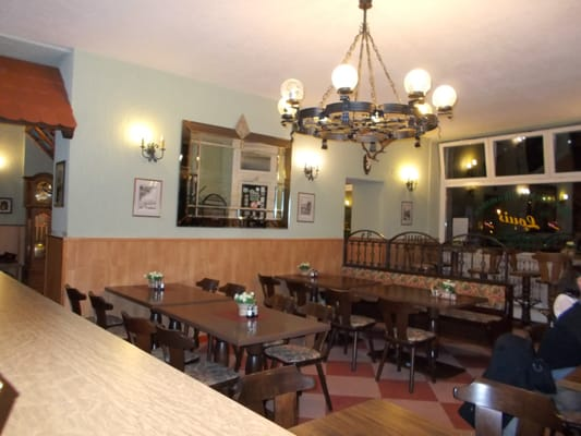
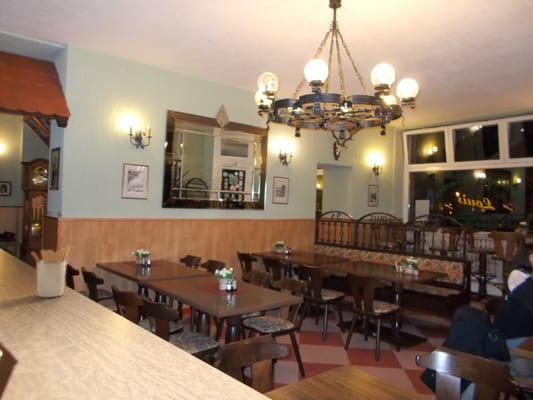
+ utensil holder (51, 270)
